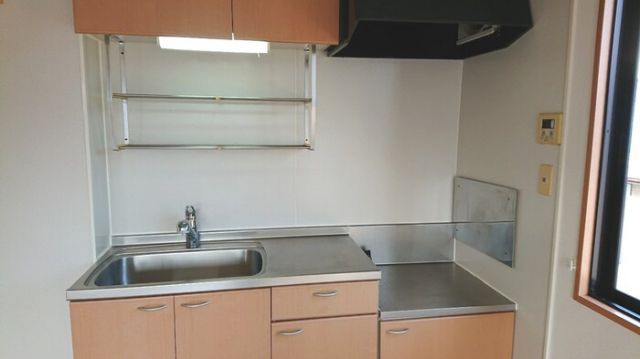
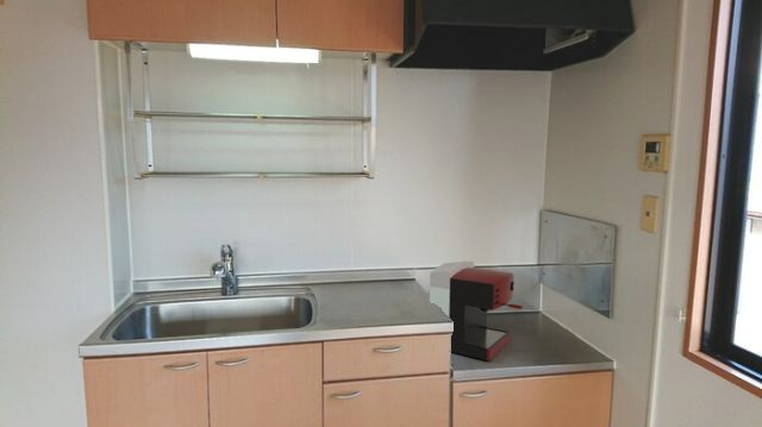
+ coffee maker (480, 306)
